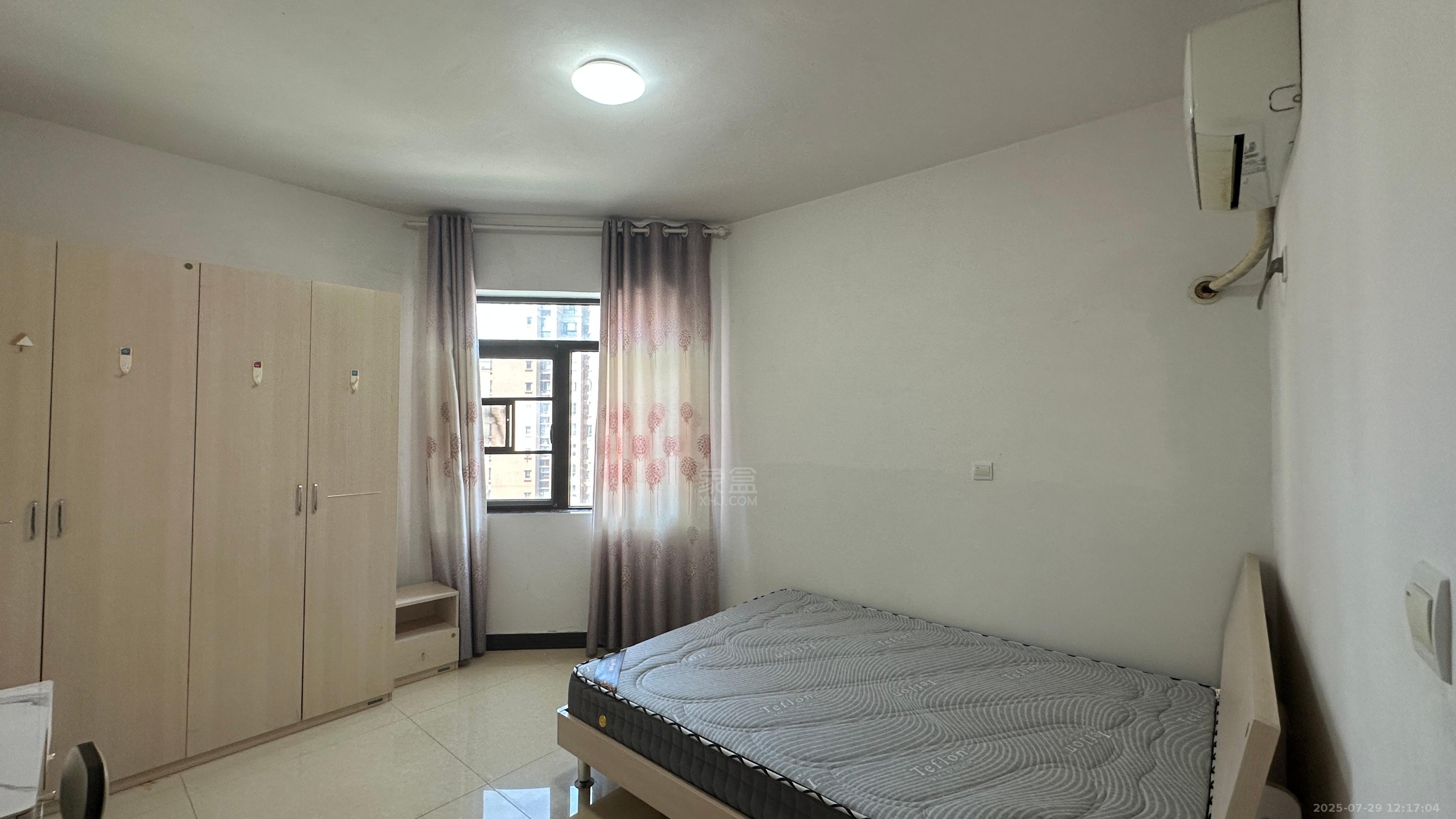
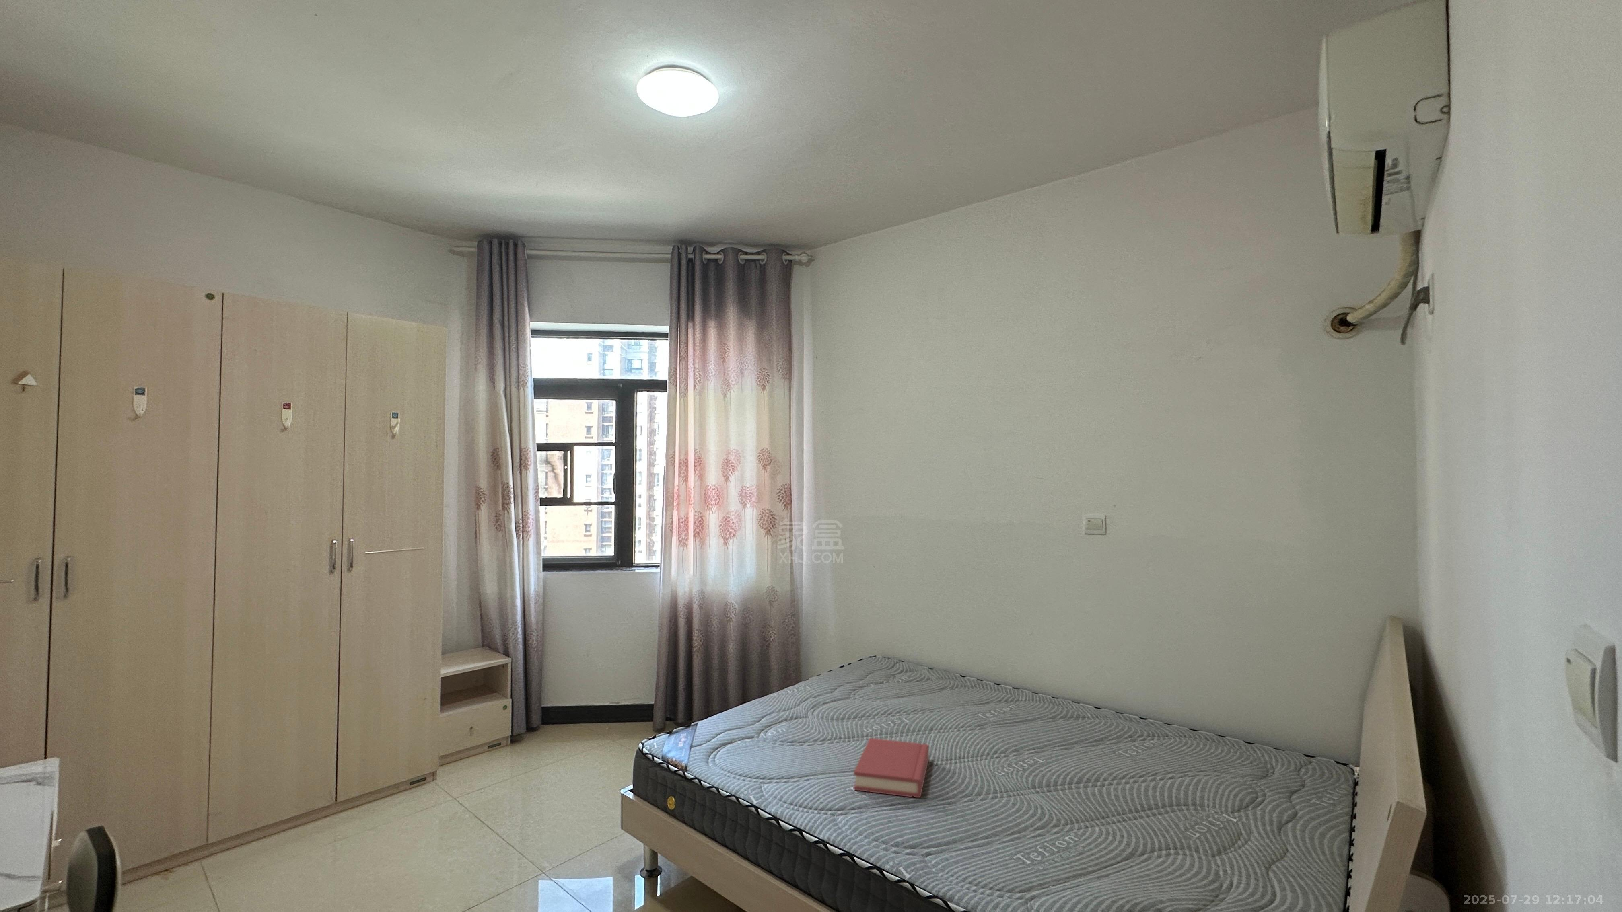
+ hardback book (893, 766)
